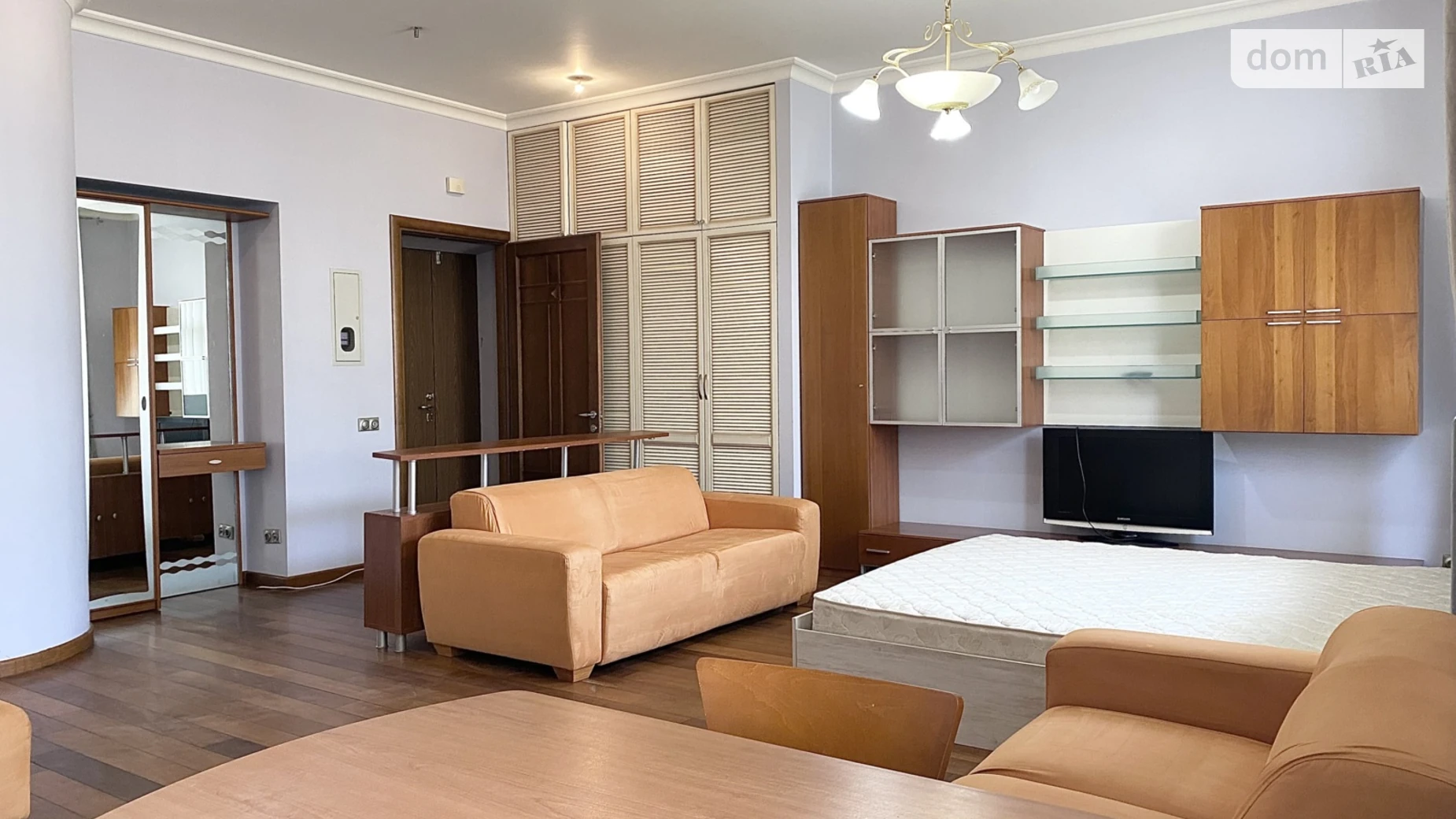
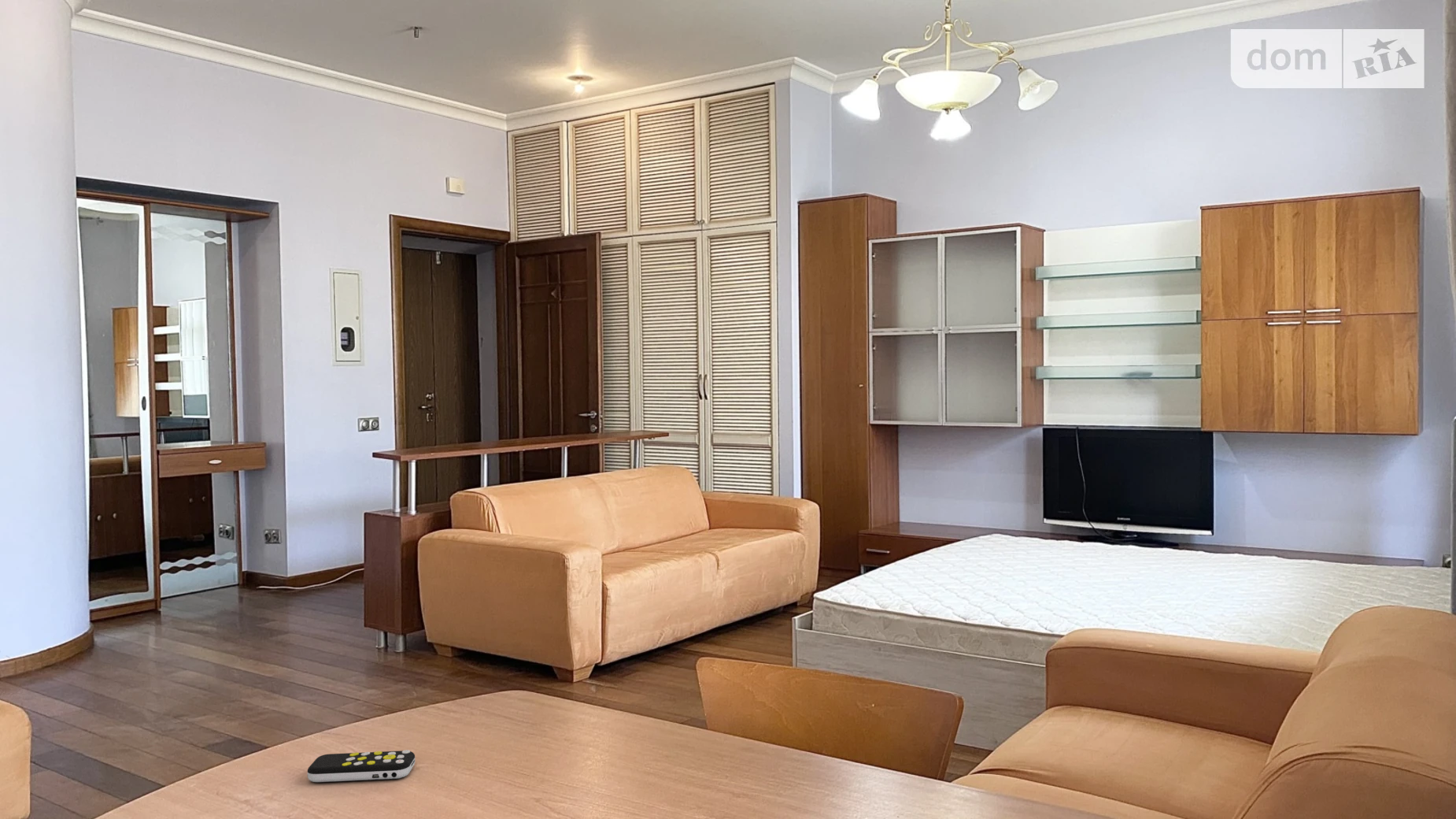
+ remote control (362, 765)
